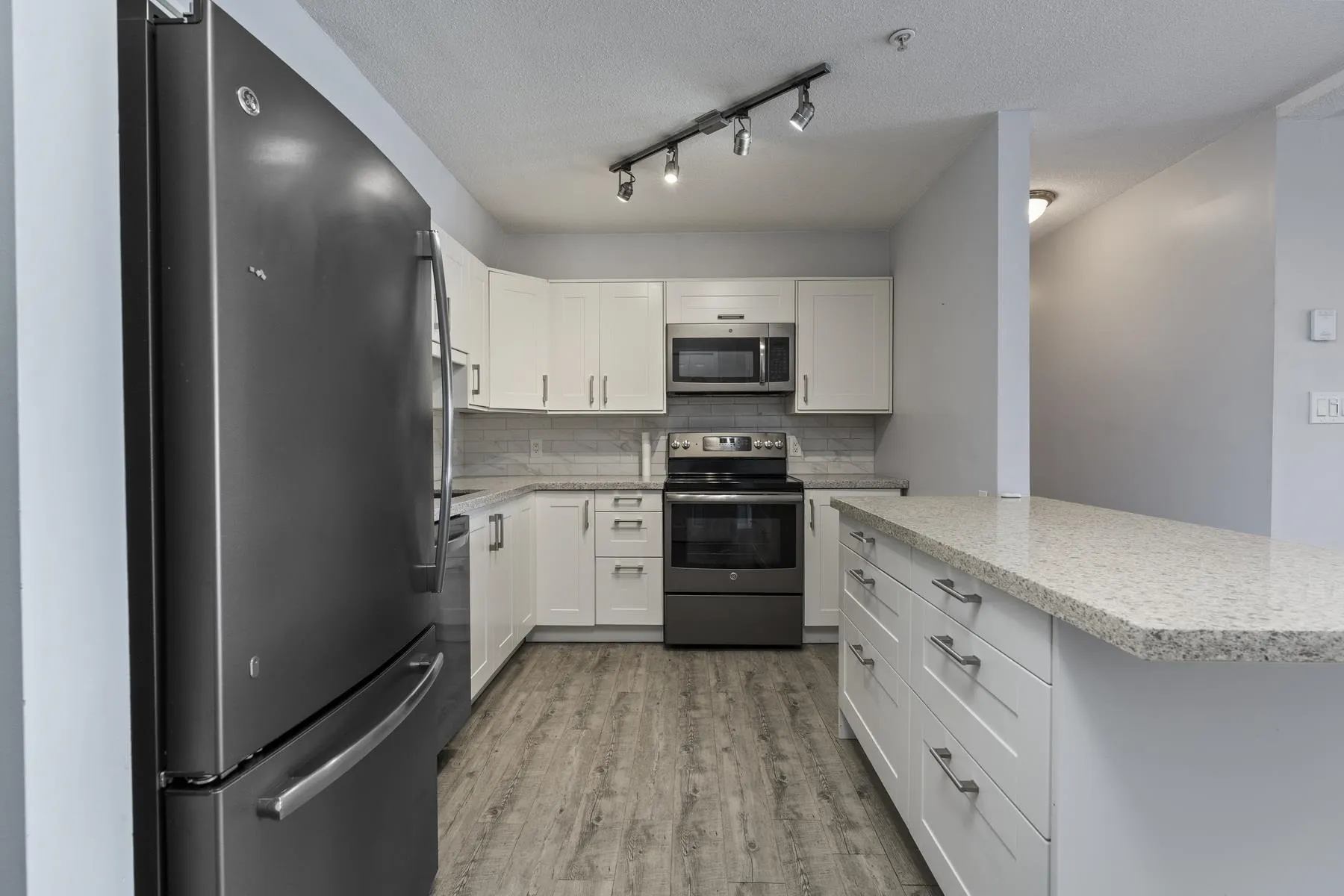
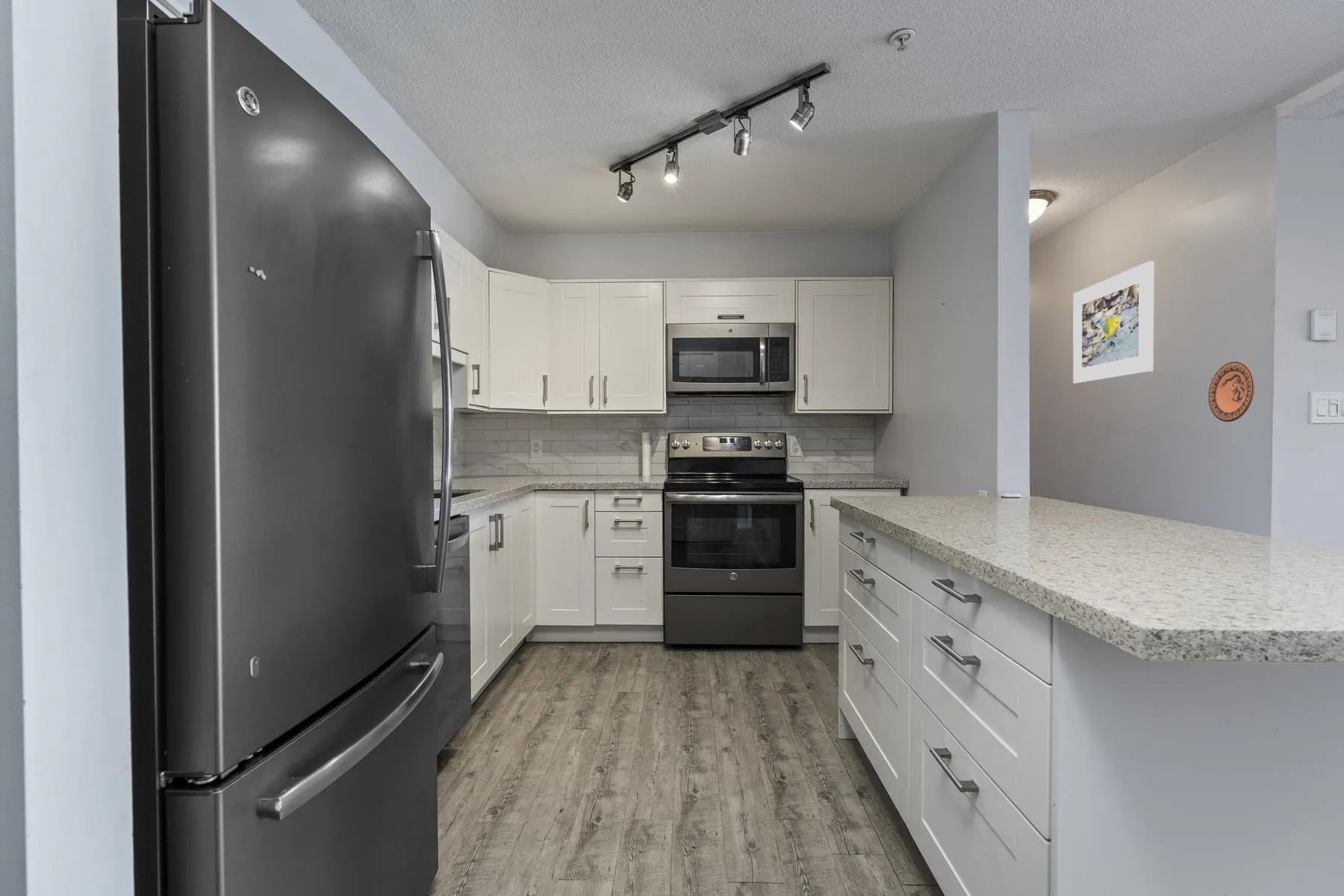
+ decorative plate (1231, 391)
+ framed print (1109, 328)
